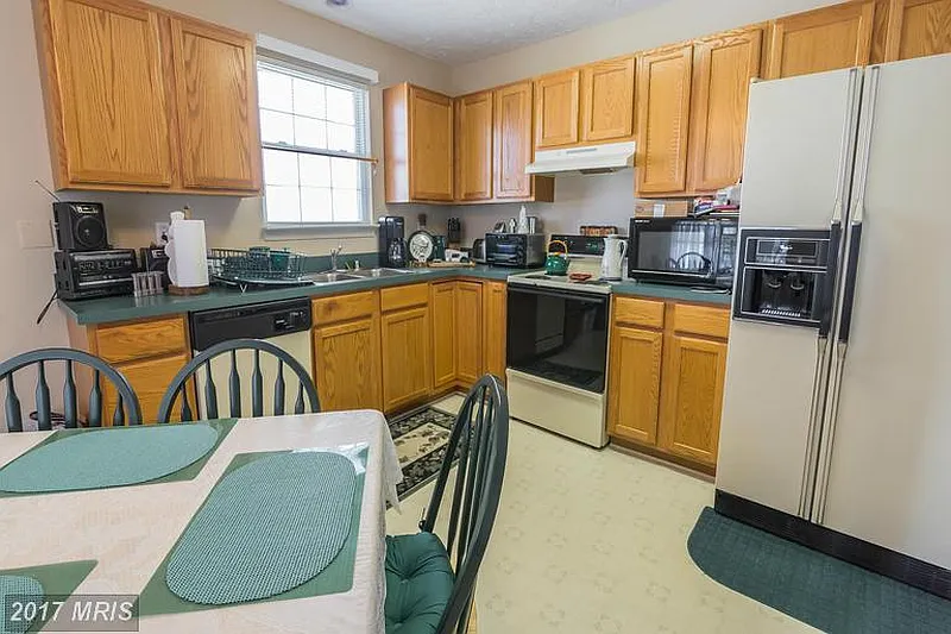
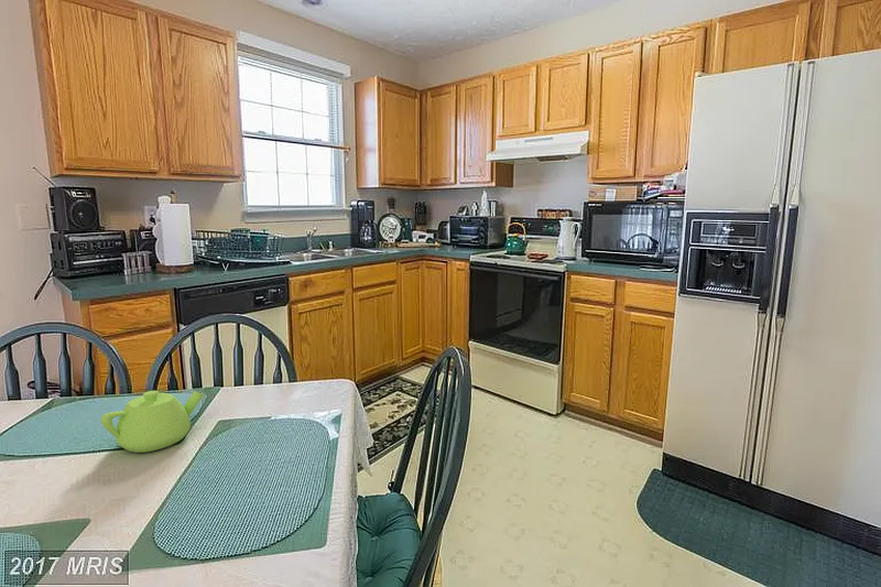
+ teapot (156, 414)
